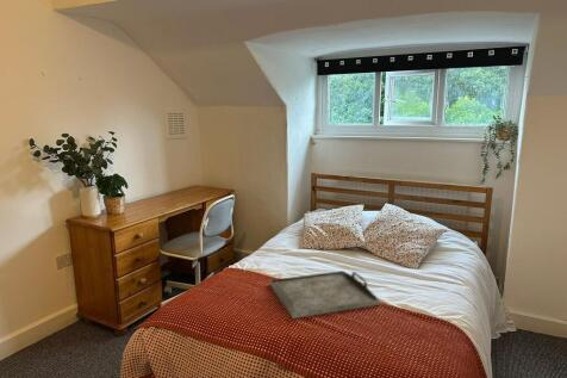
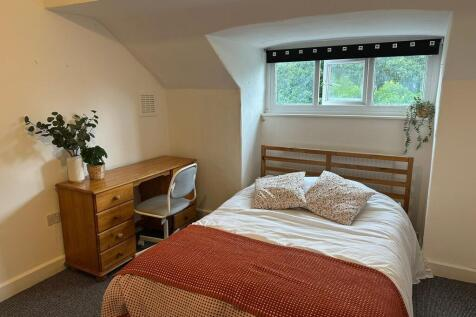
- serving tray (320, 286)
